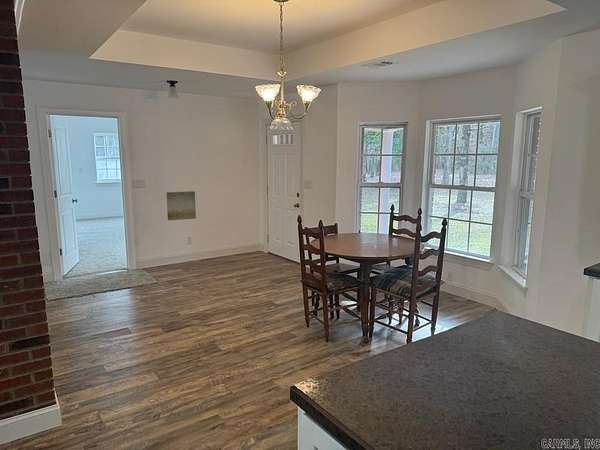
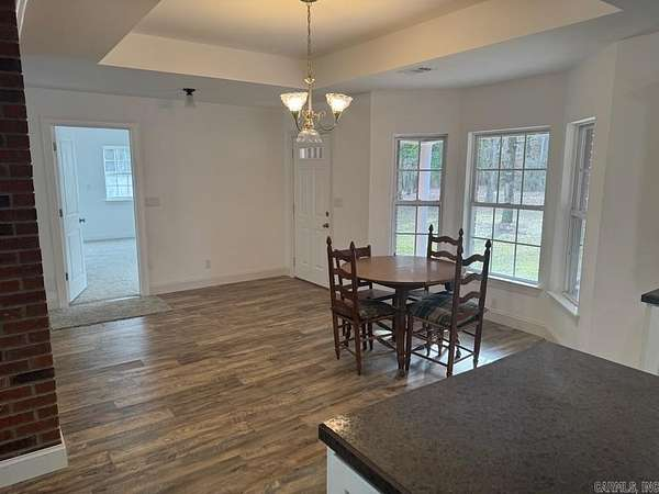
- wall art (181, 205)
